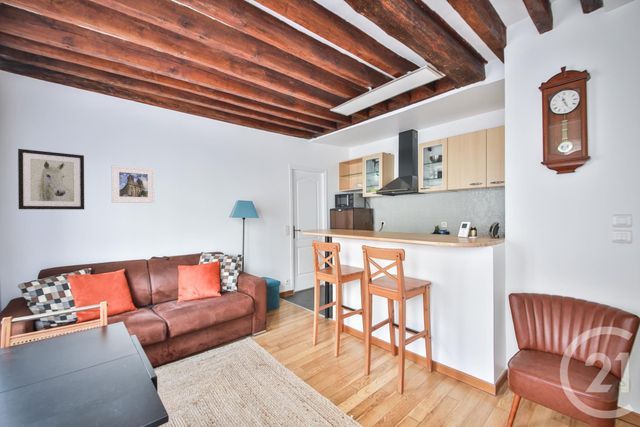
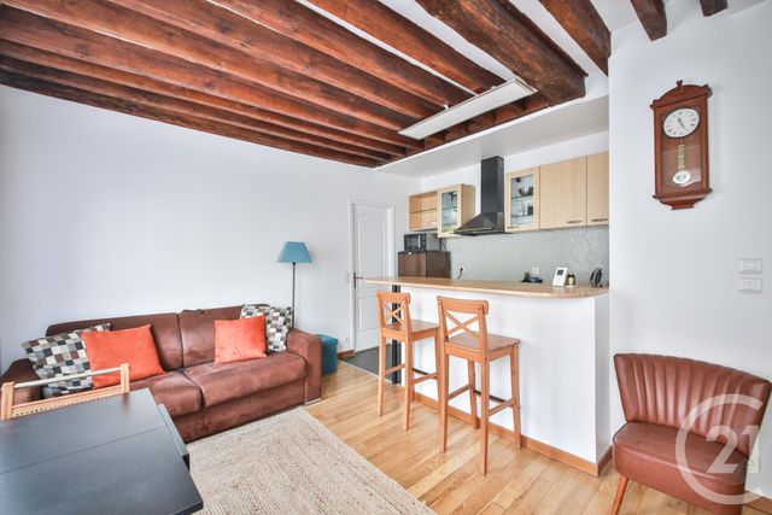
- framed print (133, 185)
- wall art (53, 180)
